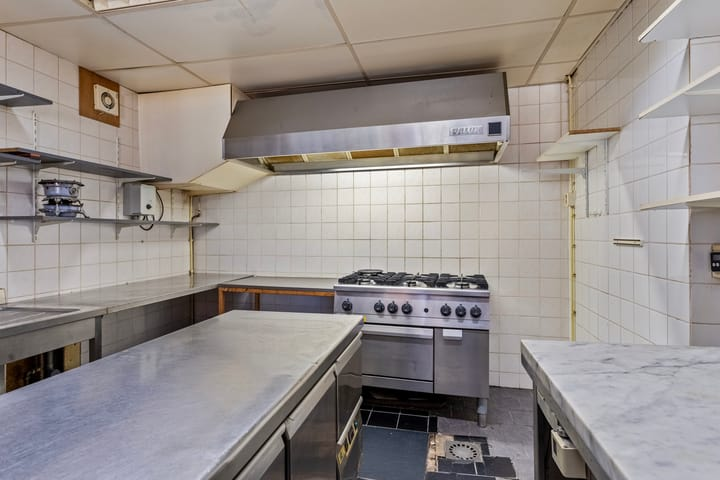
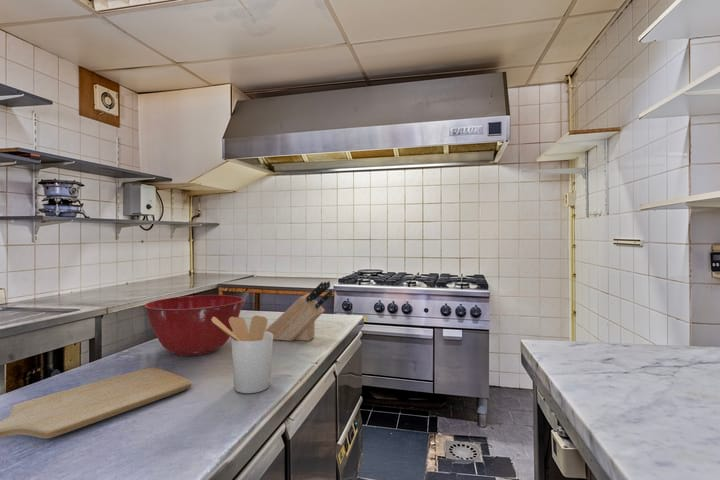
+ utensil holder (241, 350)
+ mixing bowl (196, 324)
+ knife block (297, 309)
+ chopping board (77, 405)
